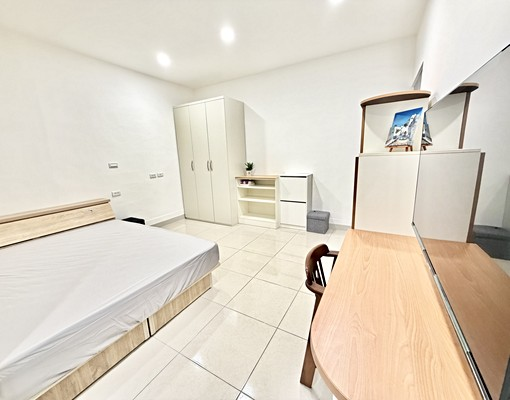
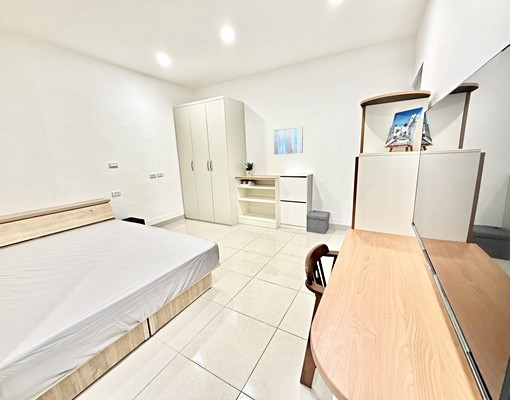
+ wall art (287, 141)
